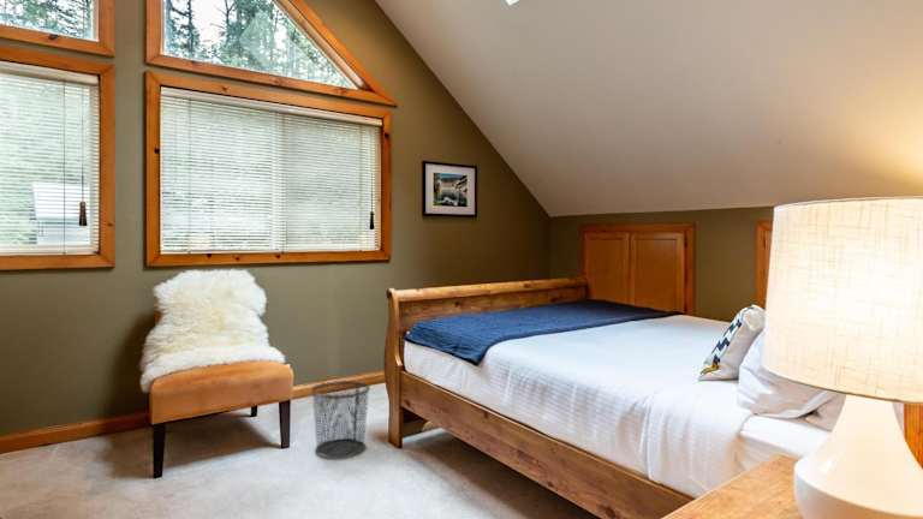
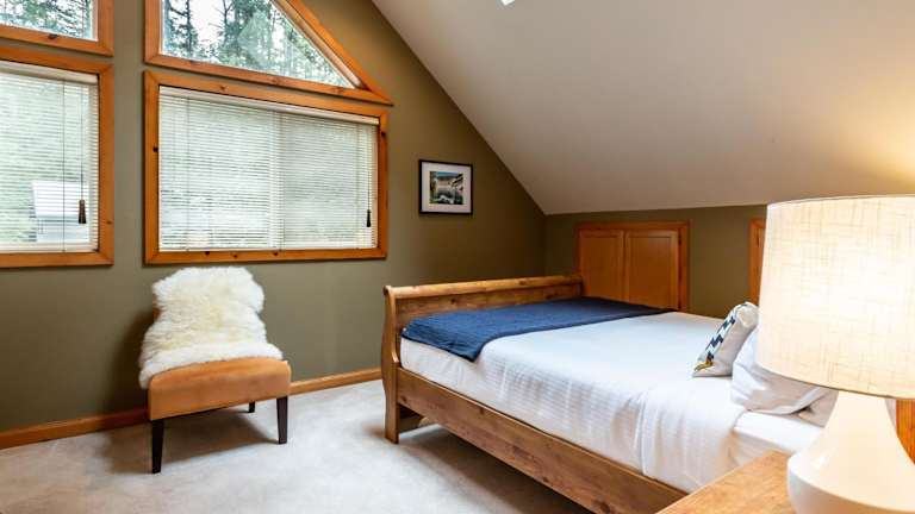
- waste bin (340, 417)
